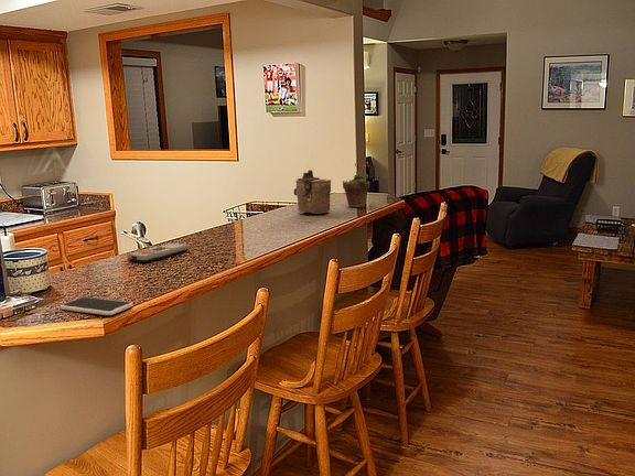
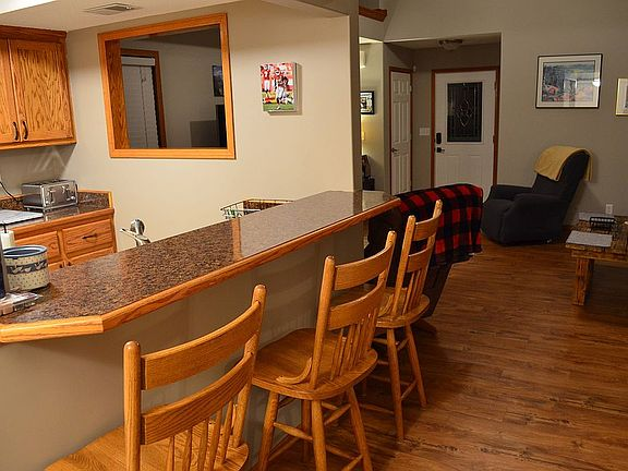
- teapot (312, 192)
- succulent plant (356, 184)
- smartphone (96, 305)
- remote control (160, 251)
